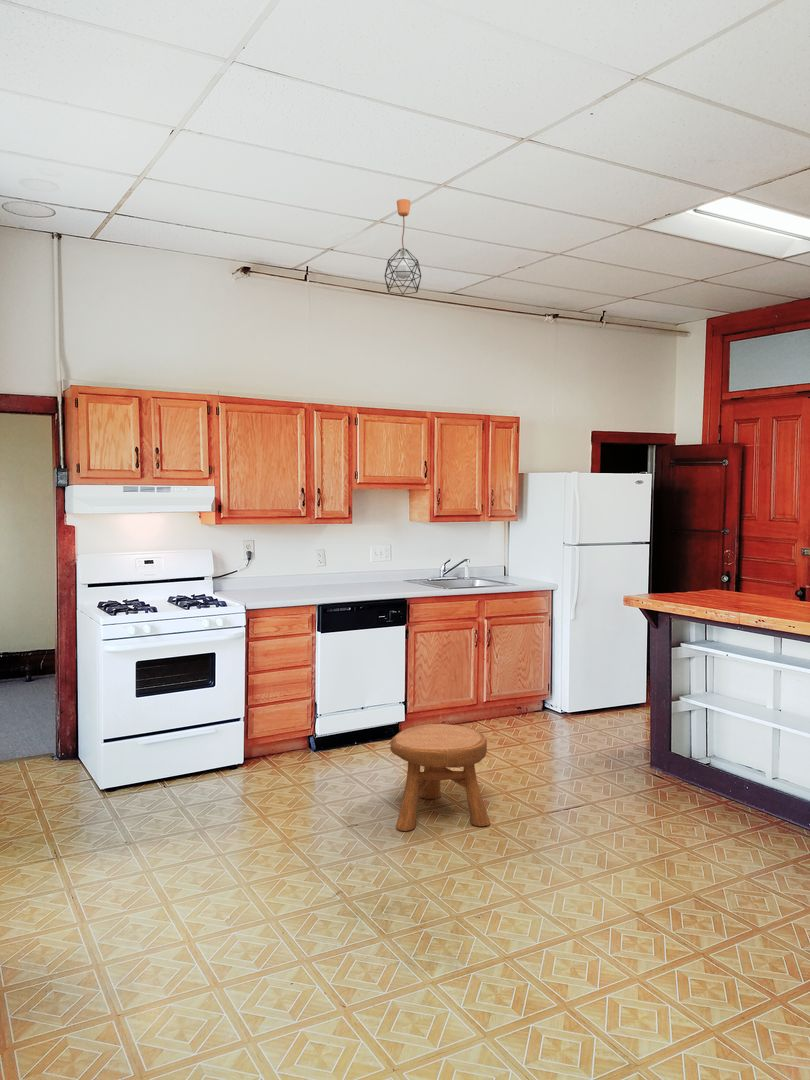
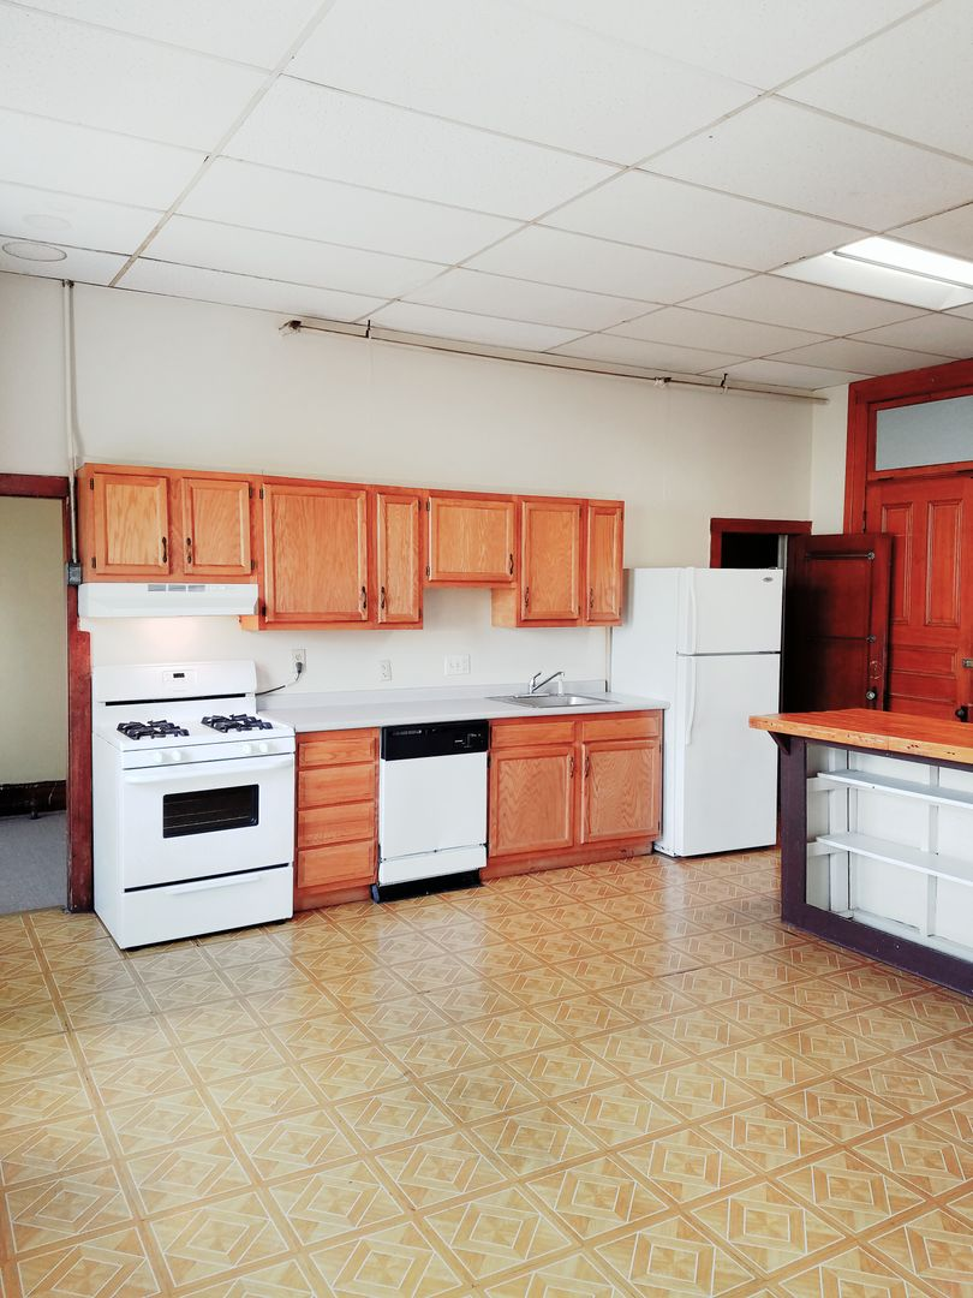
- stool (436, 772)
- pendant light (403, 245)
